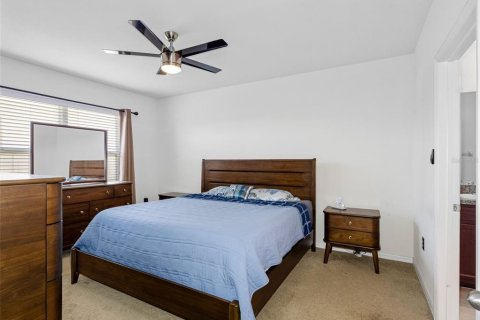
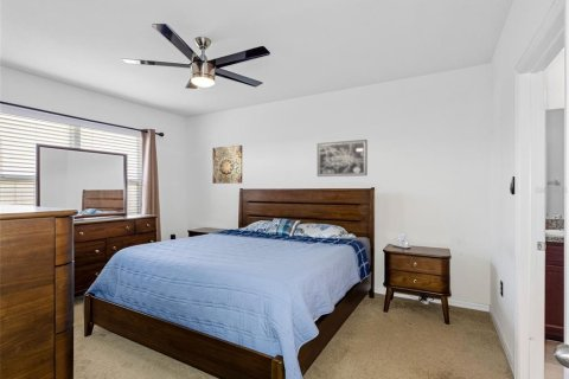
+ wall art (226, 165)
+ wall art (340, 159)
